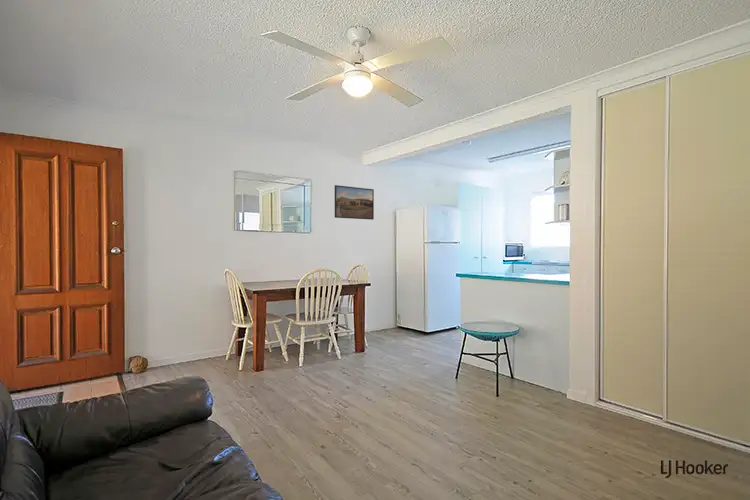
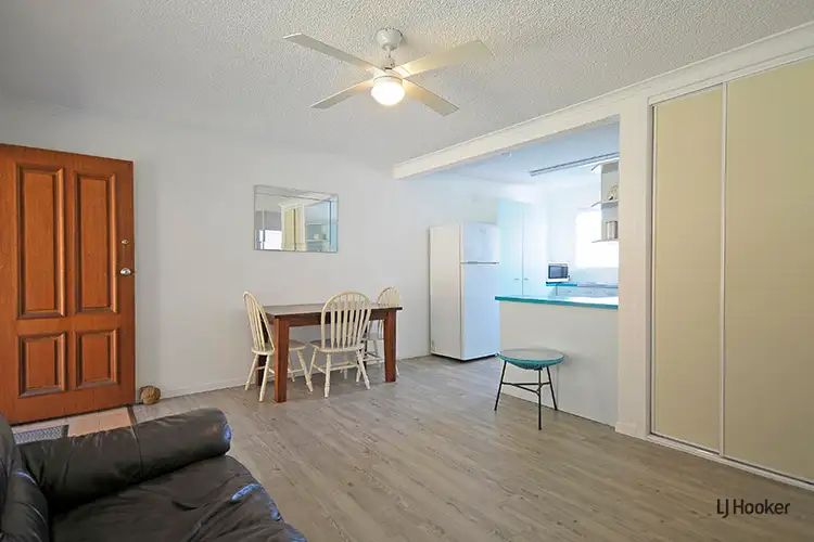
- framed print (354, 202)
